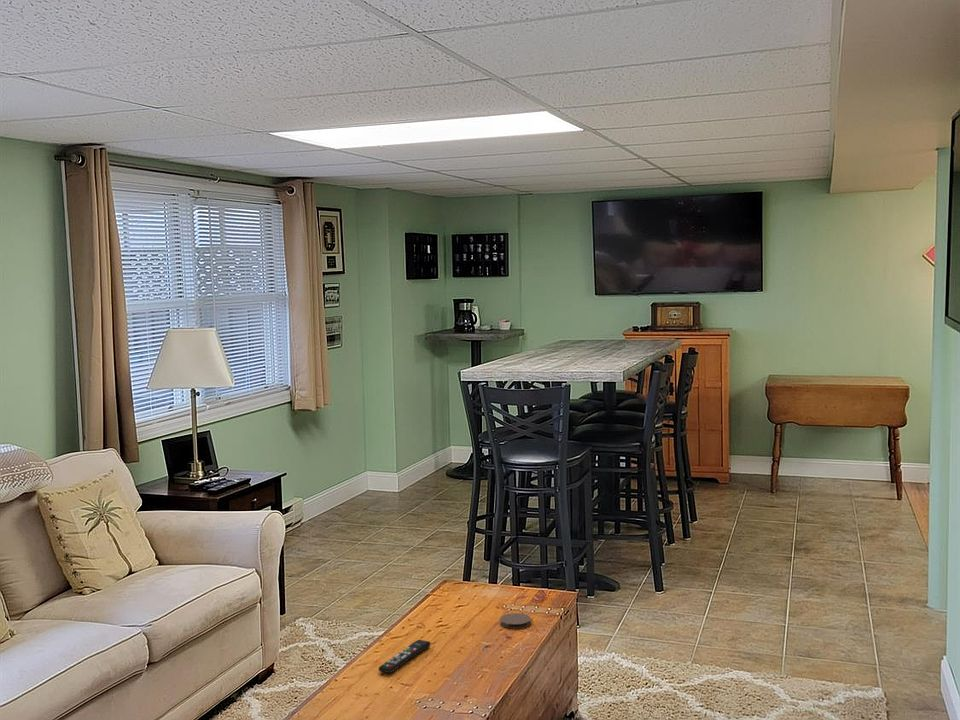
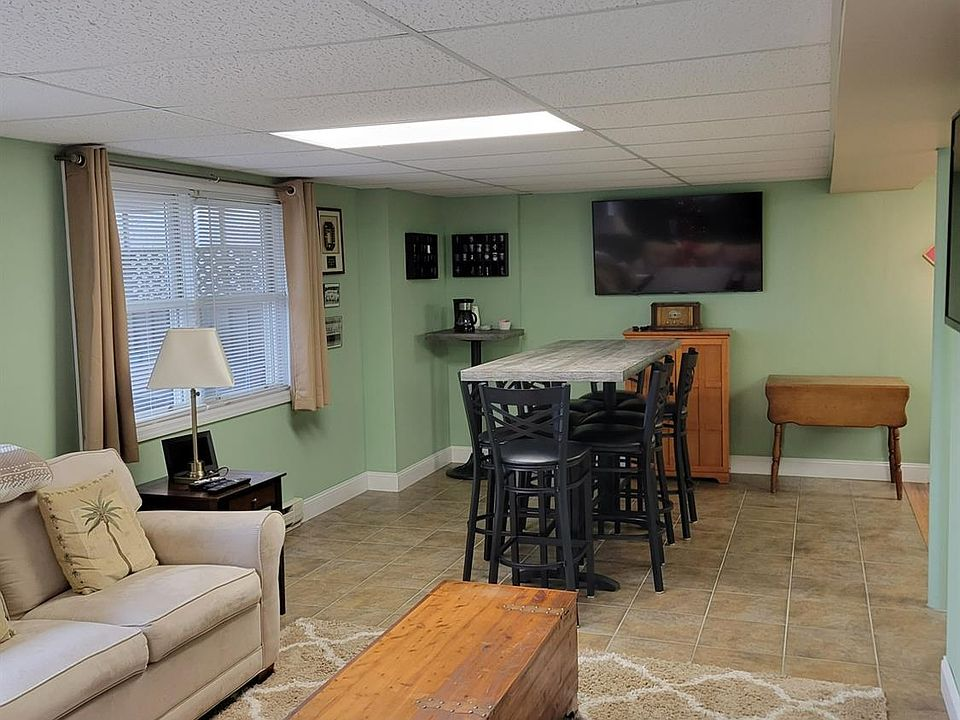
- coaster (515, 620)
- remote control (405, 655)
